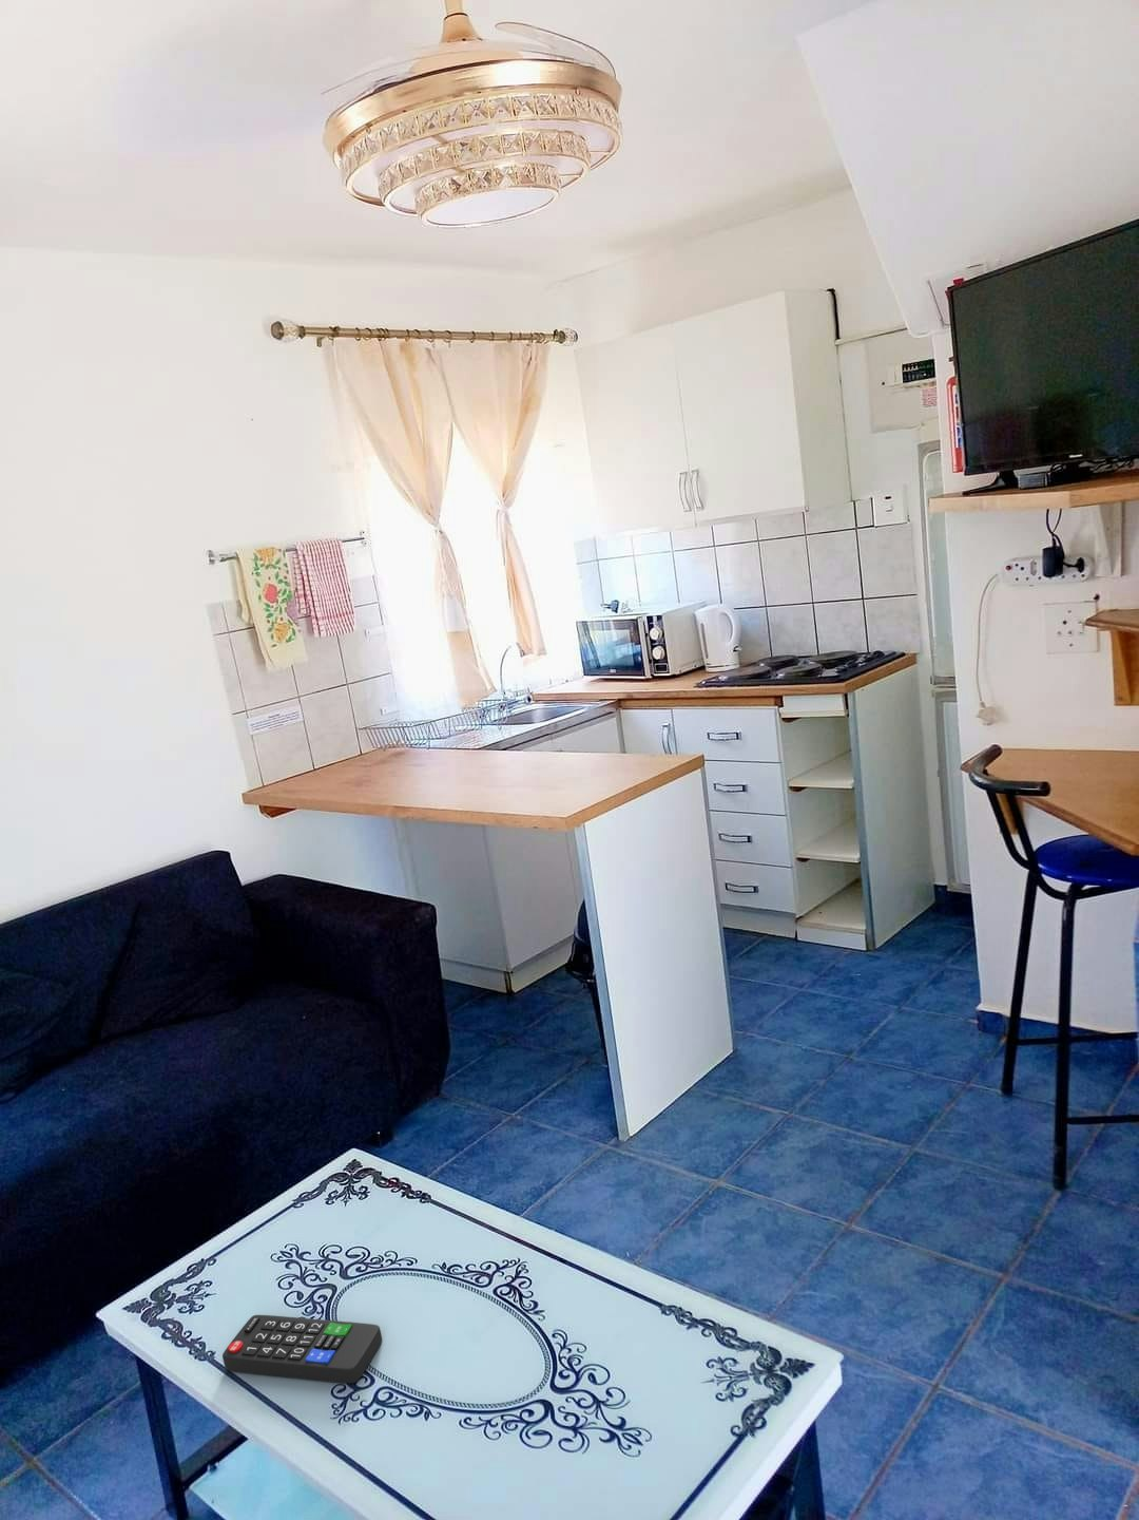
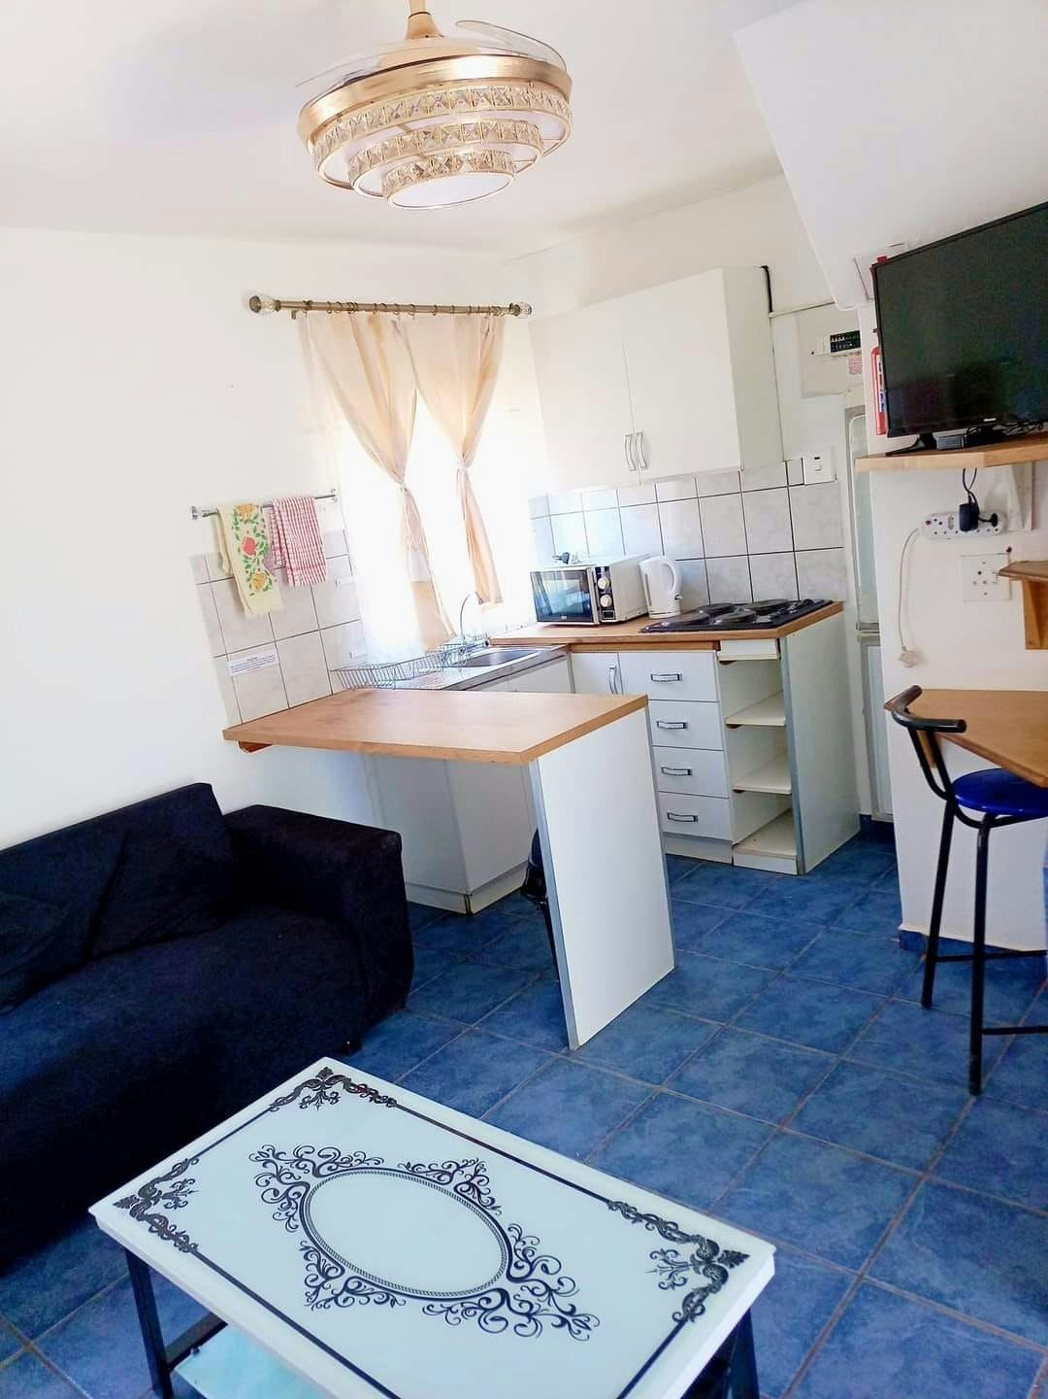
- remote control (302, 1345)
